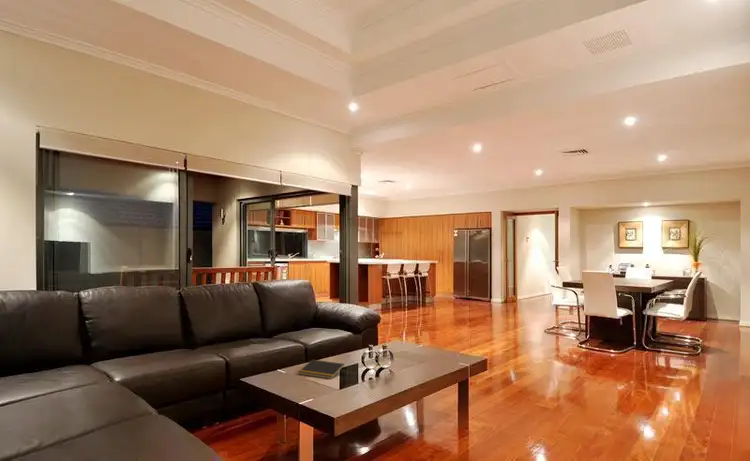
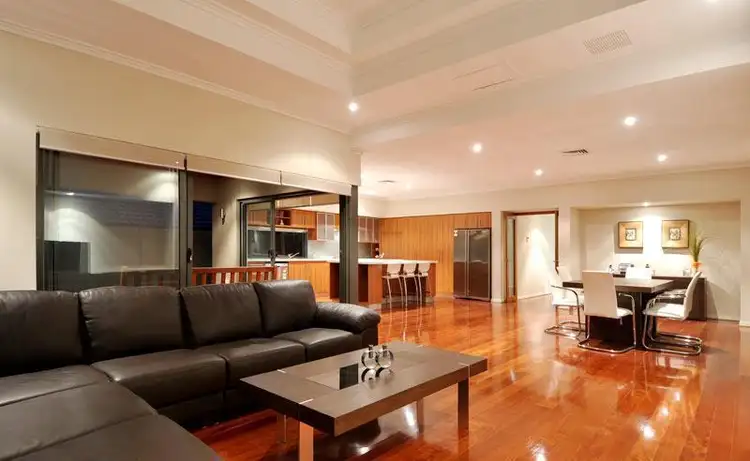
- notepad (321, 368)
